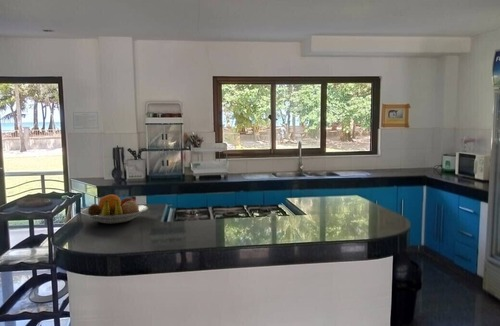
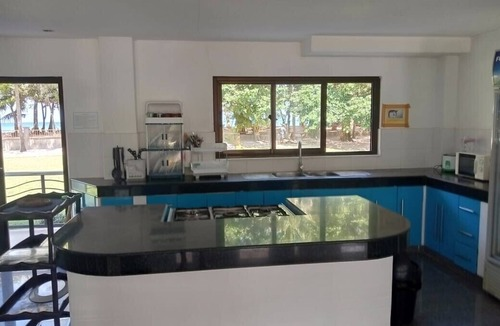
- fruit bowl (115, 206)
